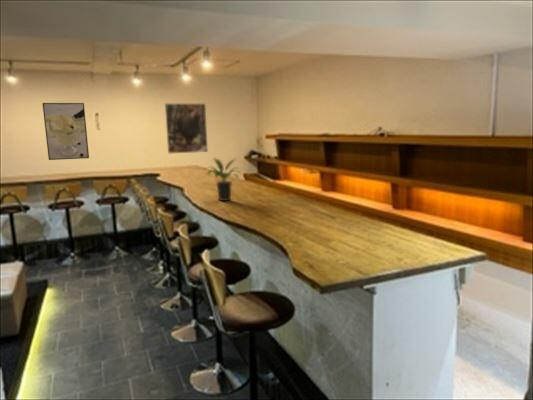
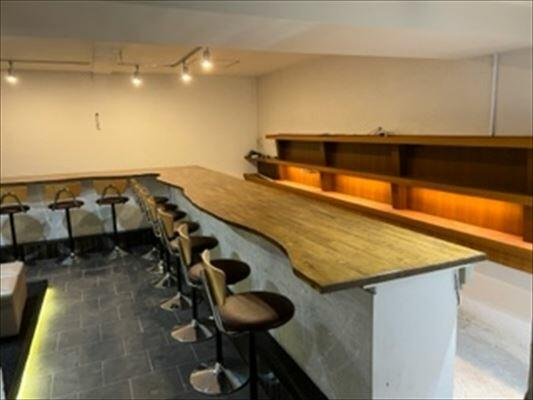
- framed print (186, 128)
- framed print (66, 131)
- potted plant (223, 178)
